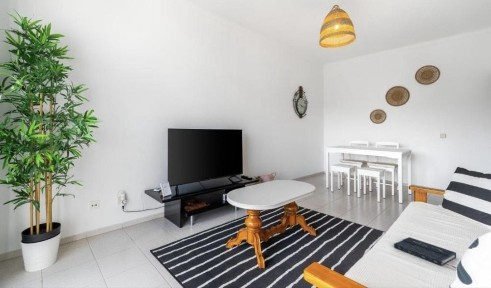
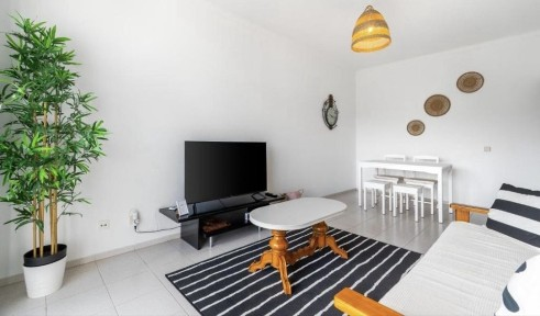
- book (432, 253)
